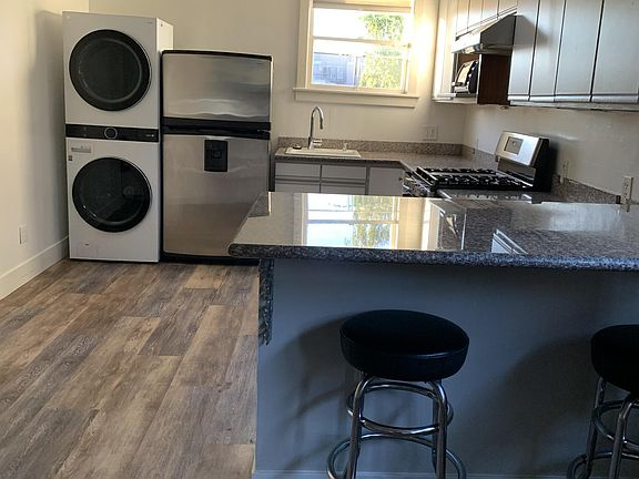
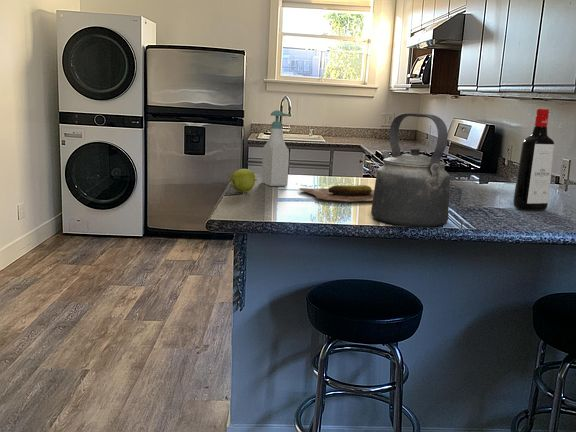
+ kettle (409, 166)
+ apple (243, 180)
+ cutting board (352, 189)
+ soap bottle (278, 147)
+ liquor bottle (536, 159)
